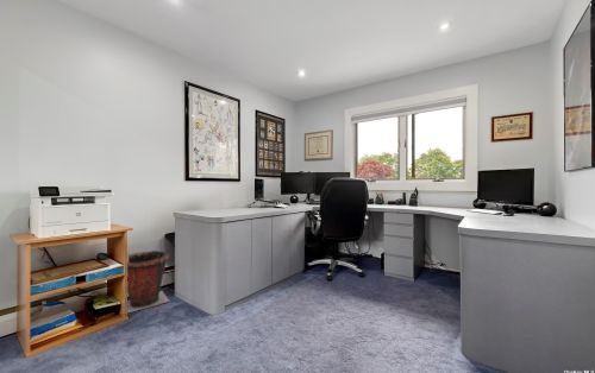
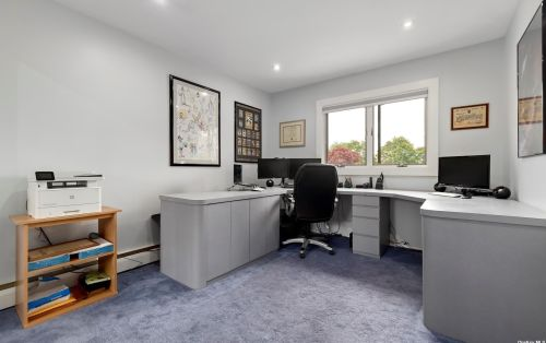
- waste bin (145, 277)
